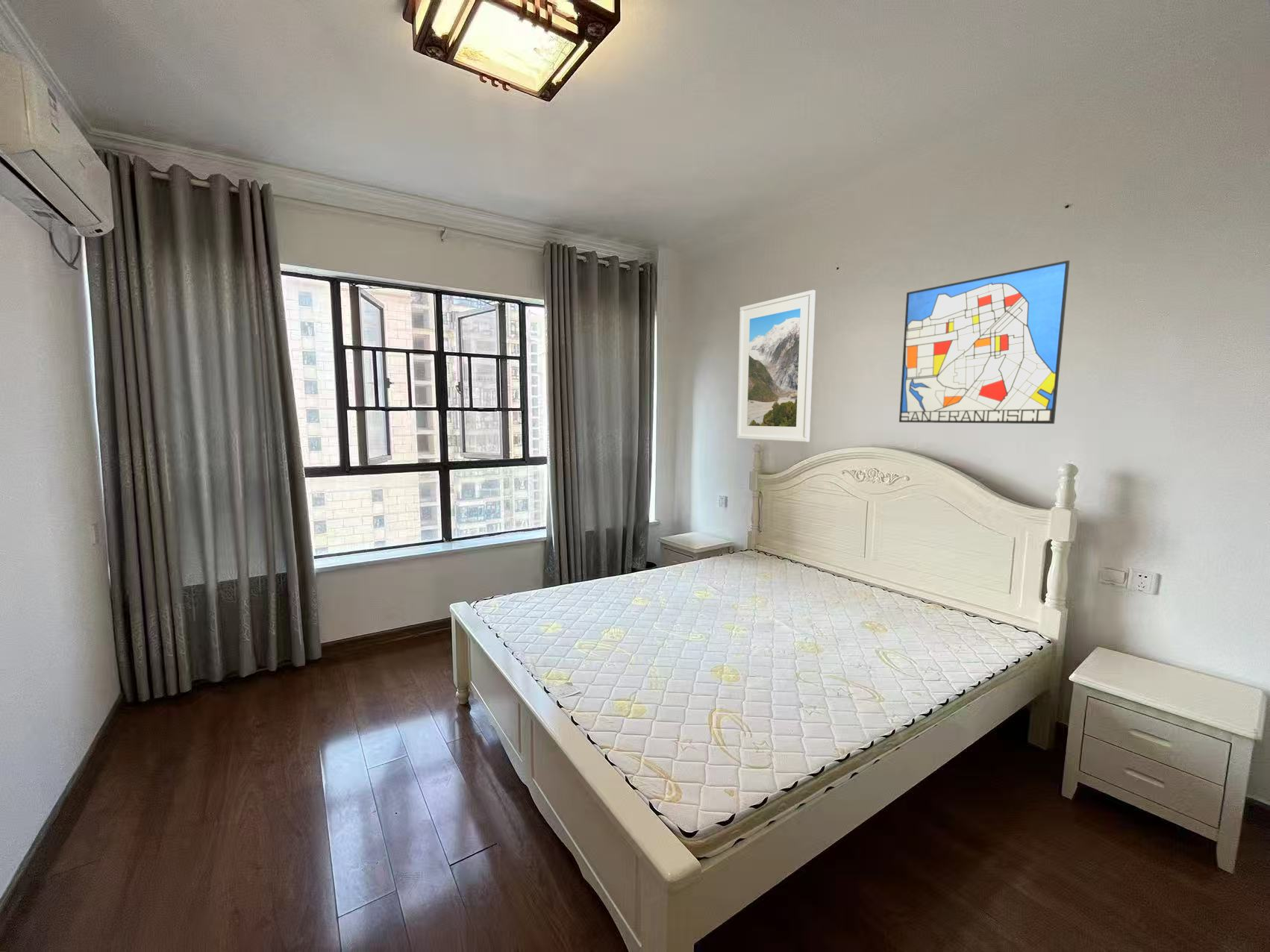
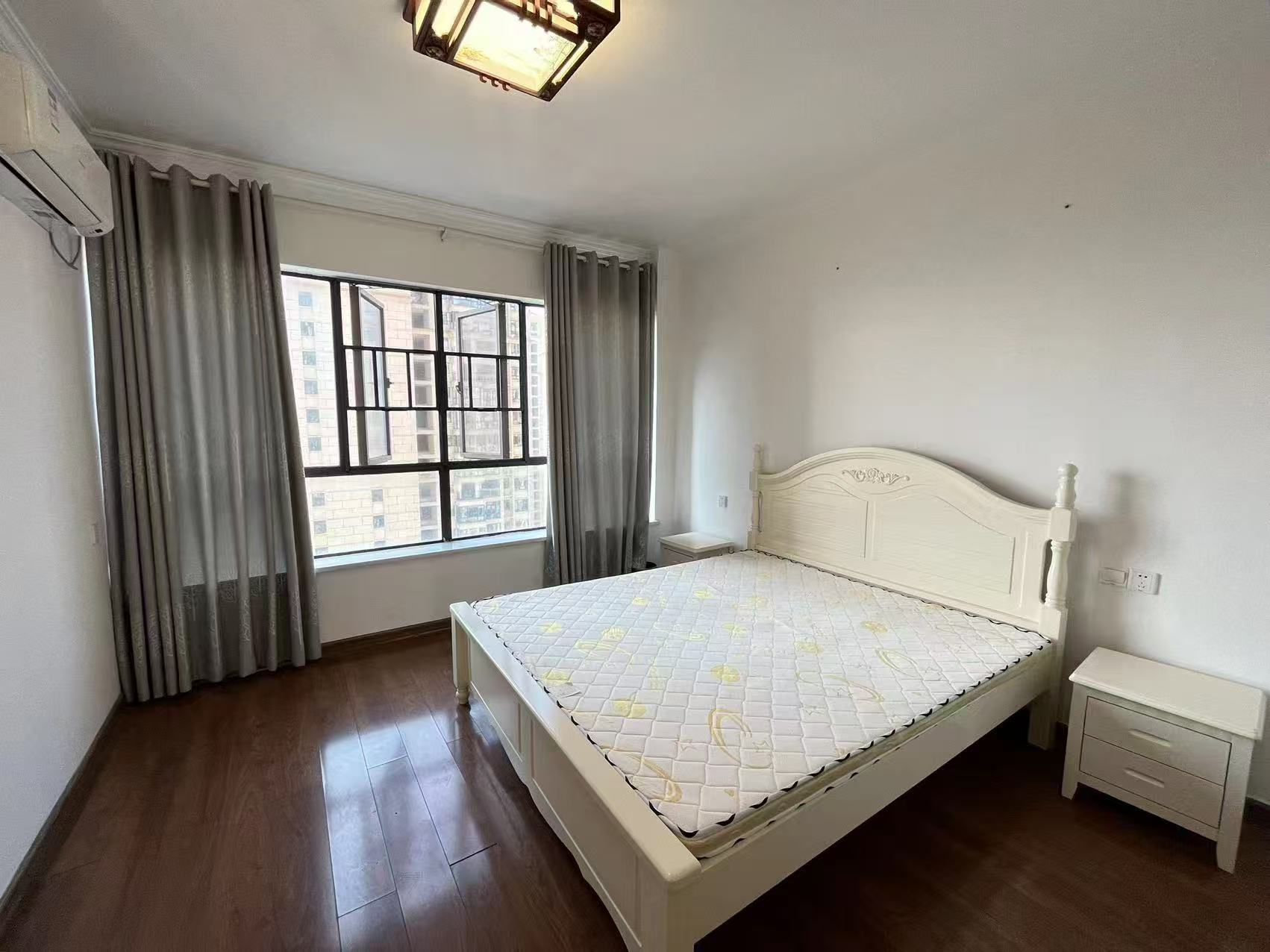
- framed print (772, 371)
- wall art (973, 351)
